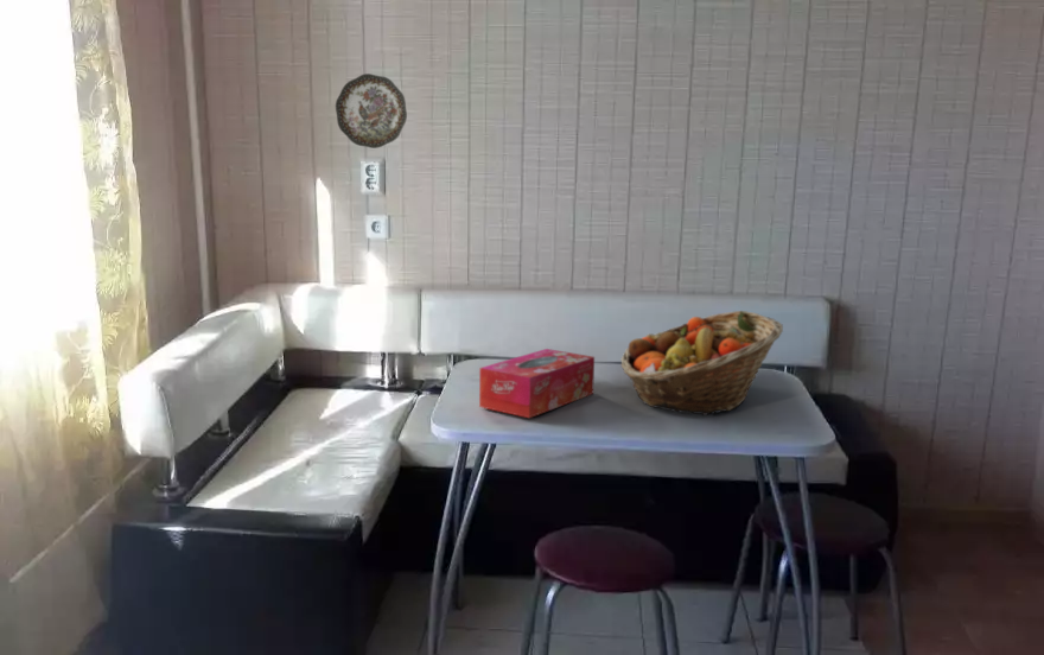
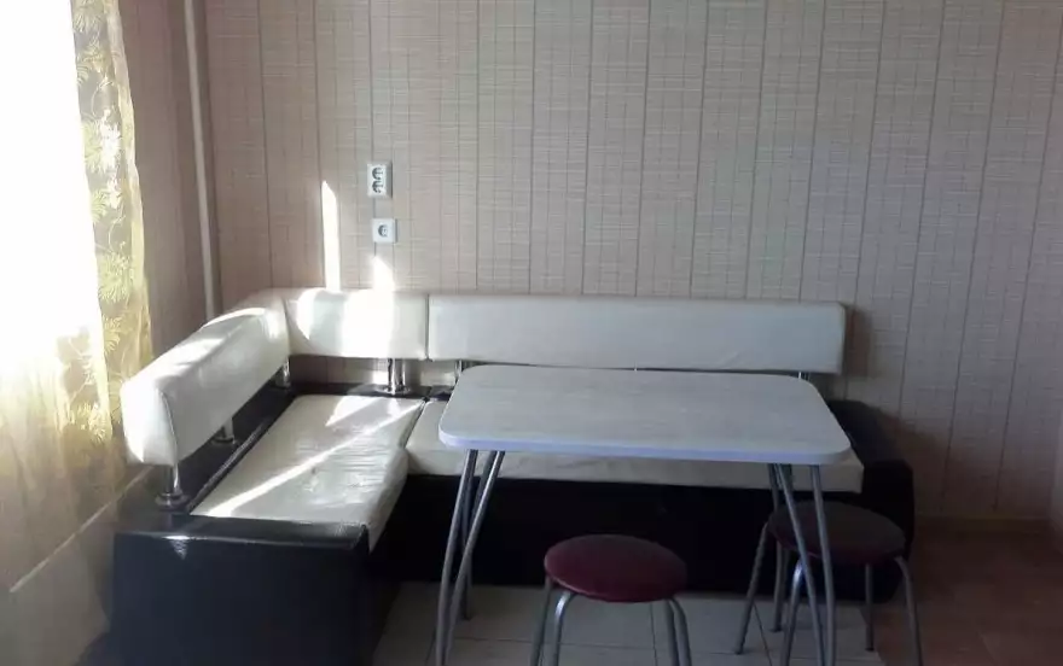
- decorative plate (371, 110)
- tissue box (537, 381)
- fruit basket (699, 357)
